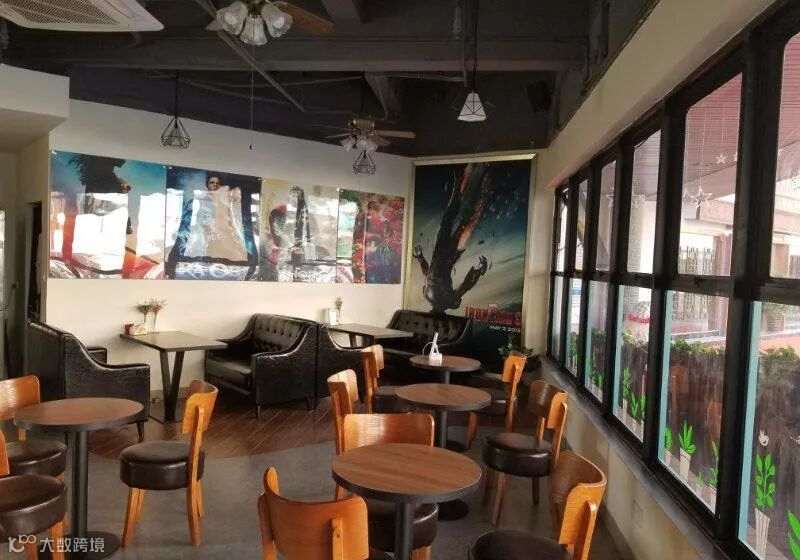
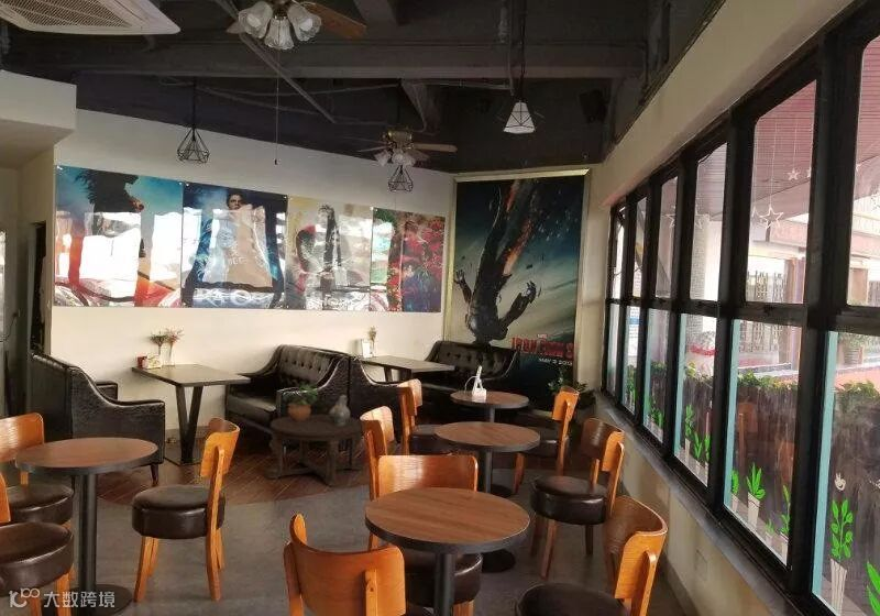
+ ceramic jug (340, 409)
+ potted plant (304, 400)
+ coffee table (317, 440)
